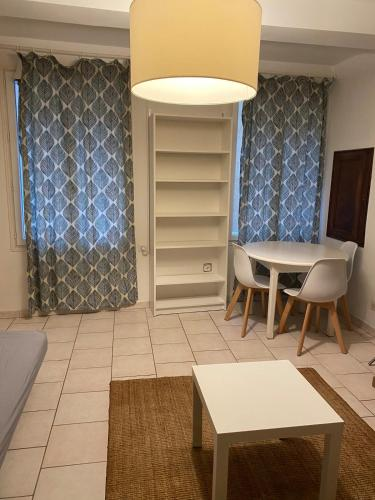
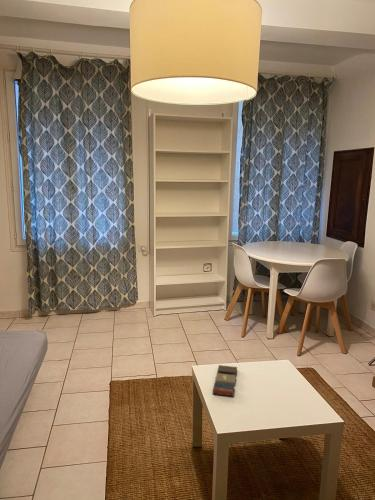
+ book set (225, 379)
